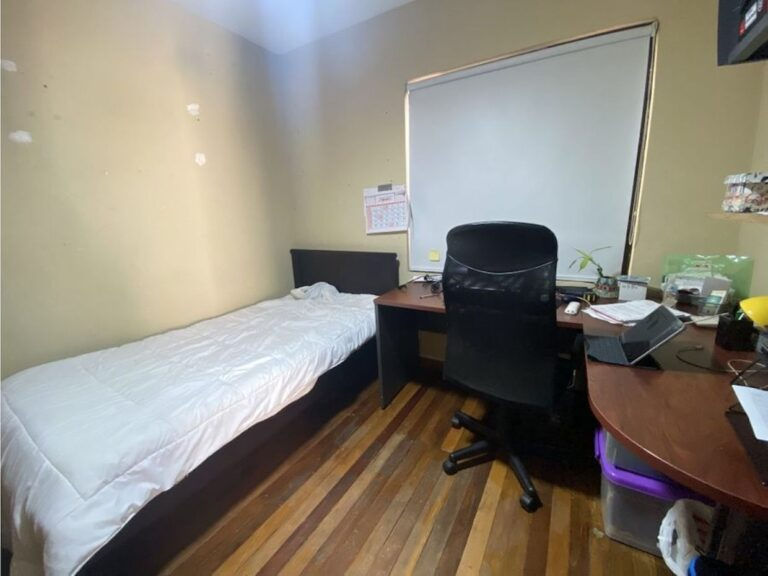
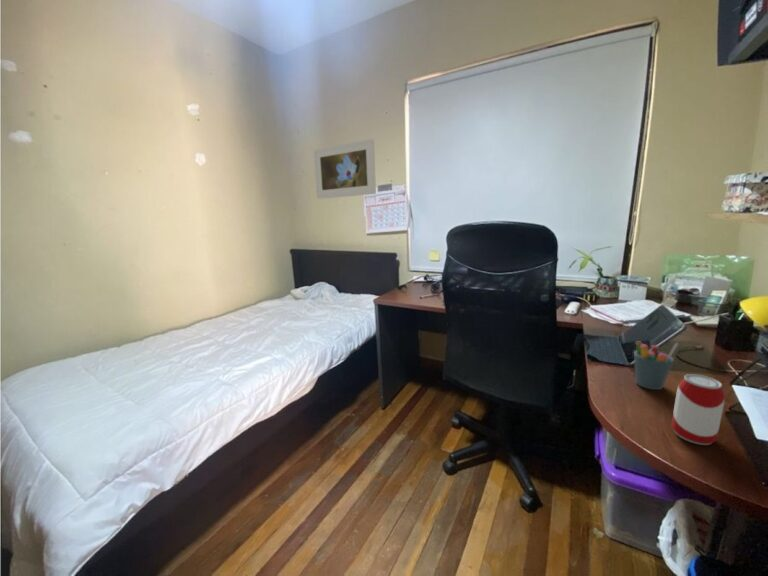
+ pen holder (651, 362)
+ beverage can (697, 408)
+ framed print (343, 171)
